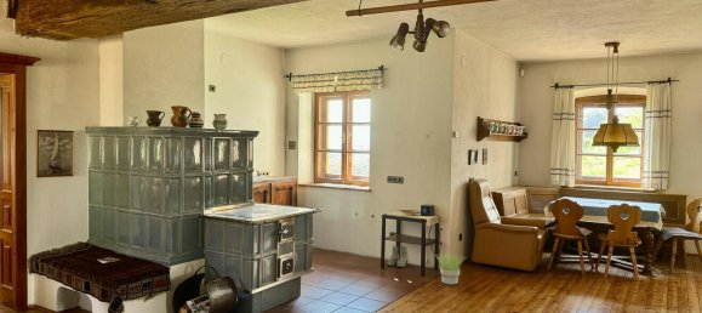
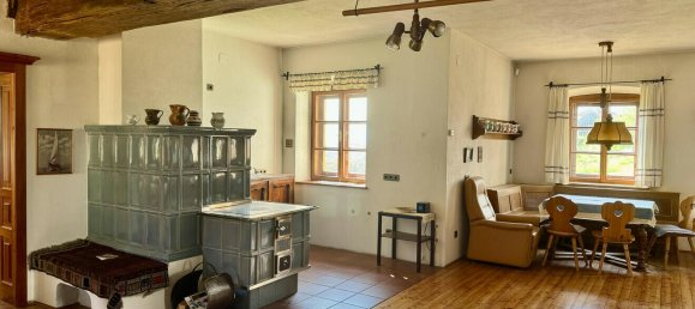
- boots (398, 256)
- potted plant (450, 268)
